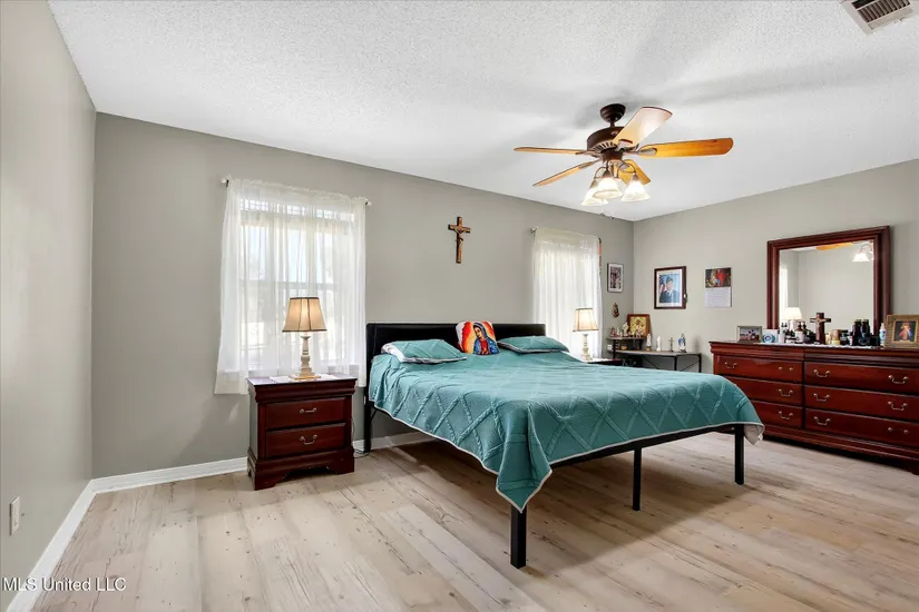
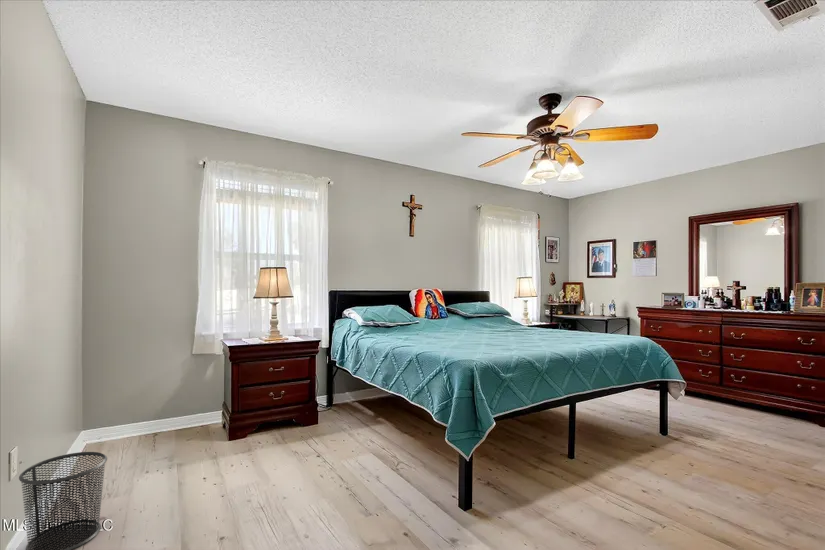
+ waste bin (65, 501)
